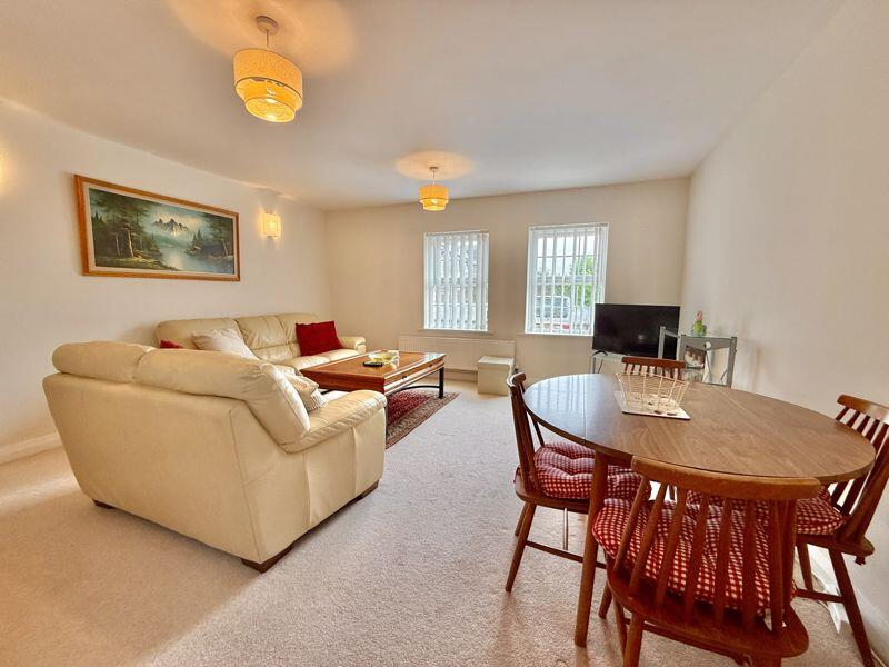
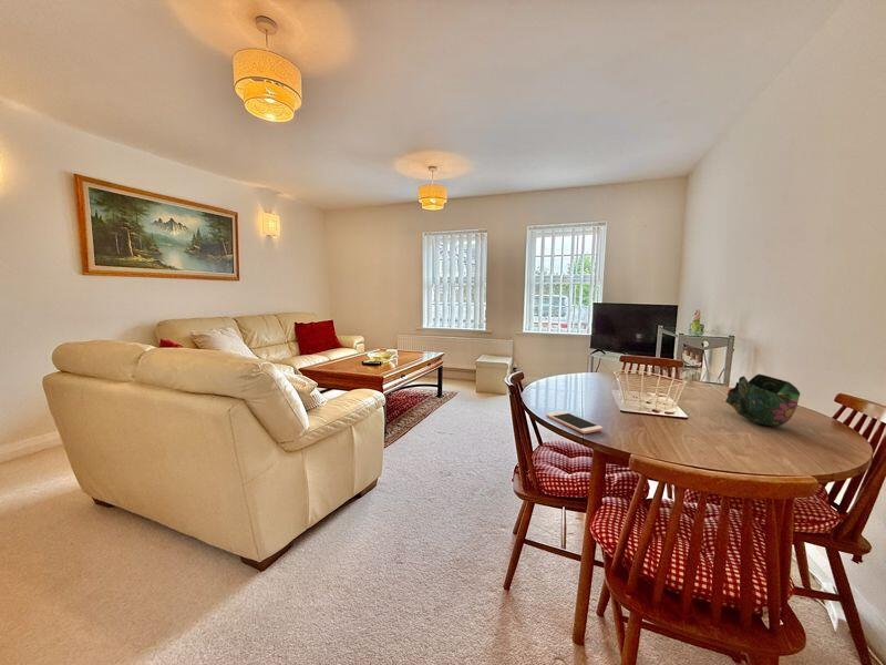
+ cell phone (573, 421)
+ decorative bowl (758, 399)
